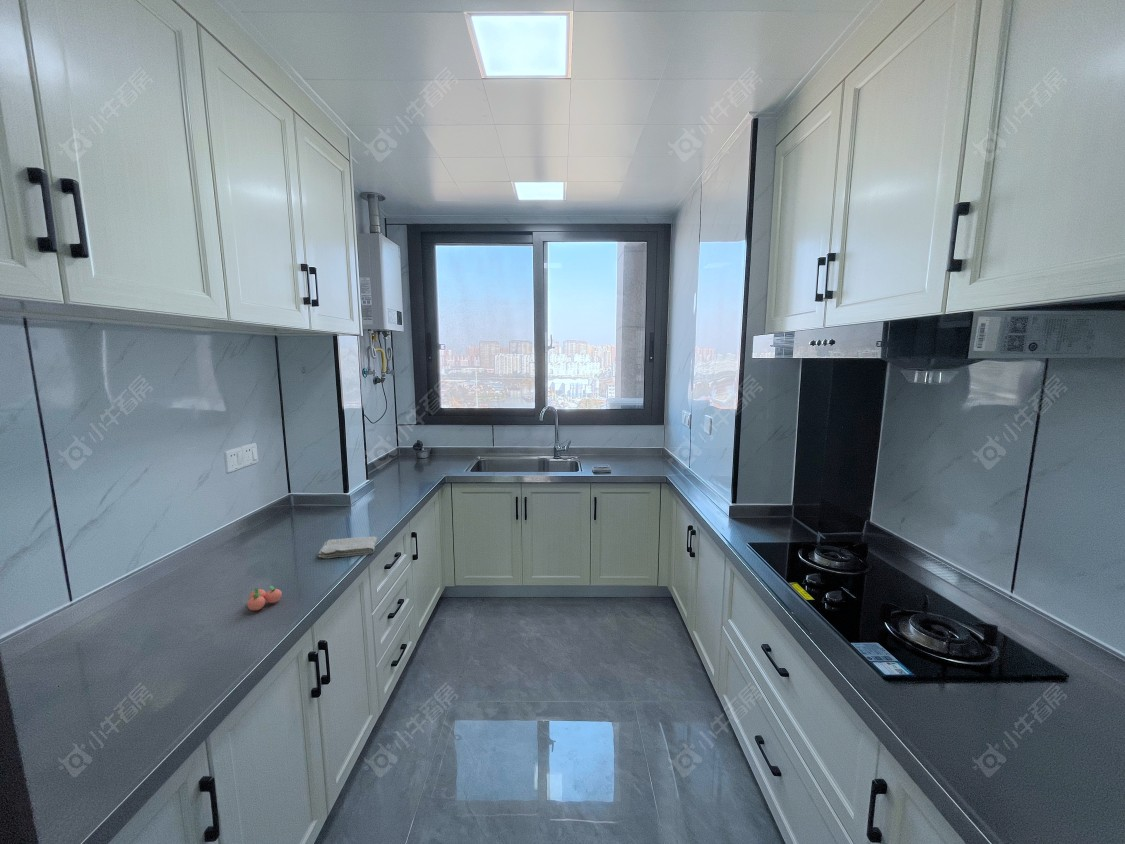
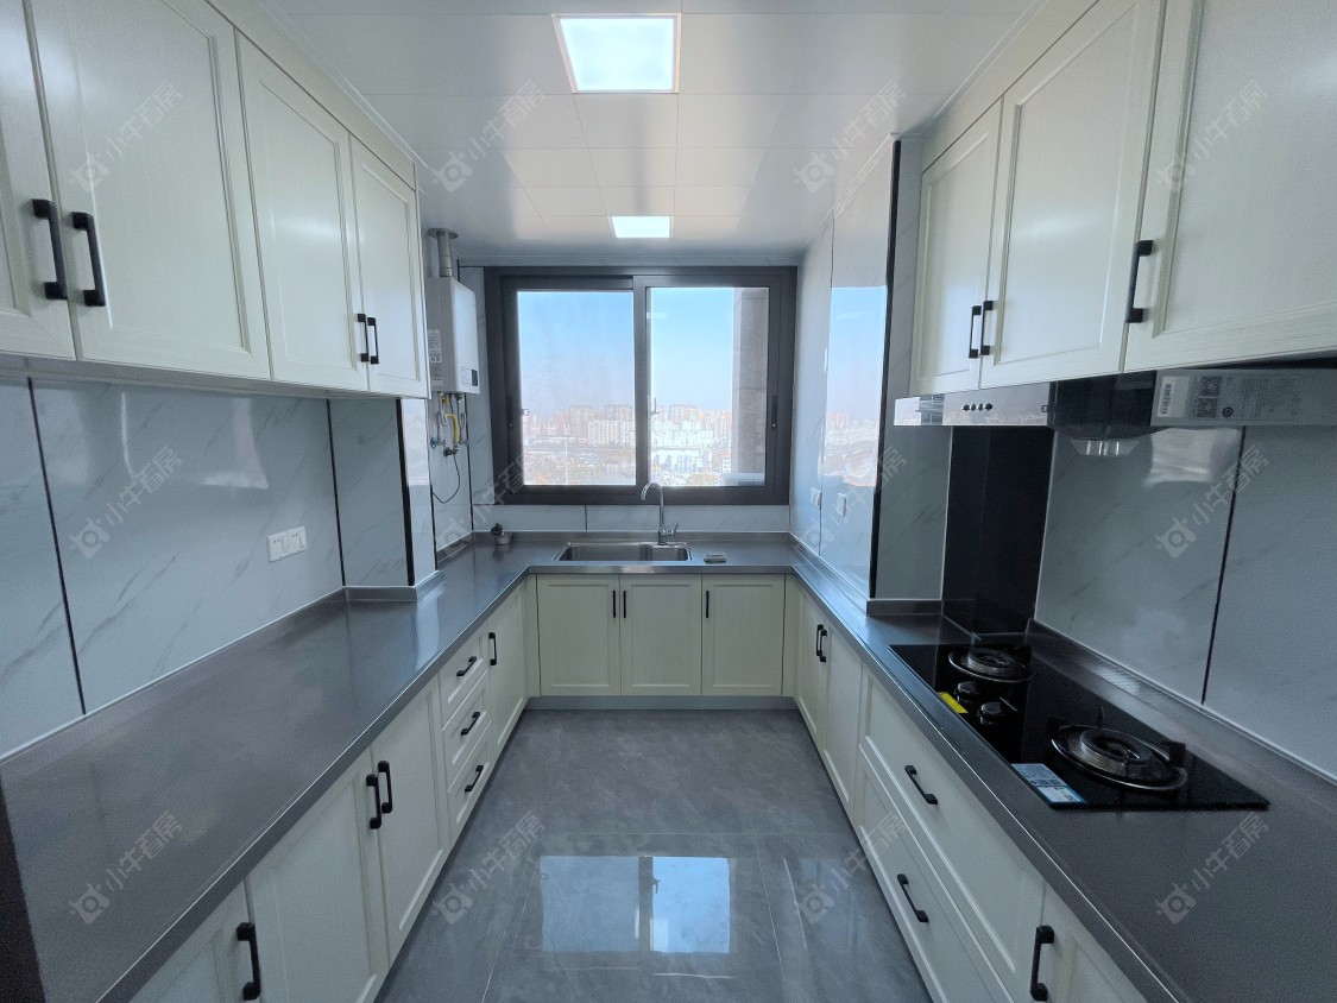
- peach (262, 597)
- washcloth (349, 546)
